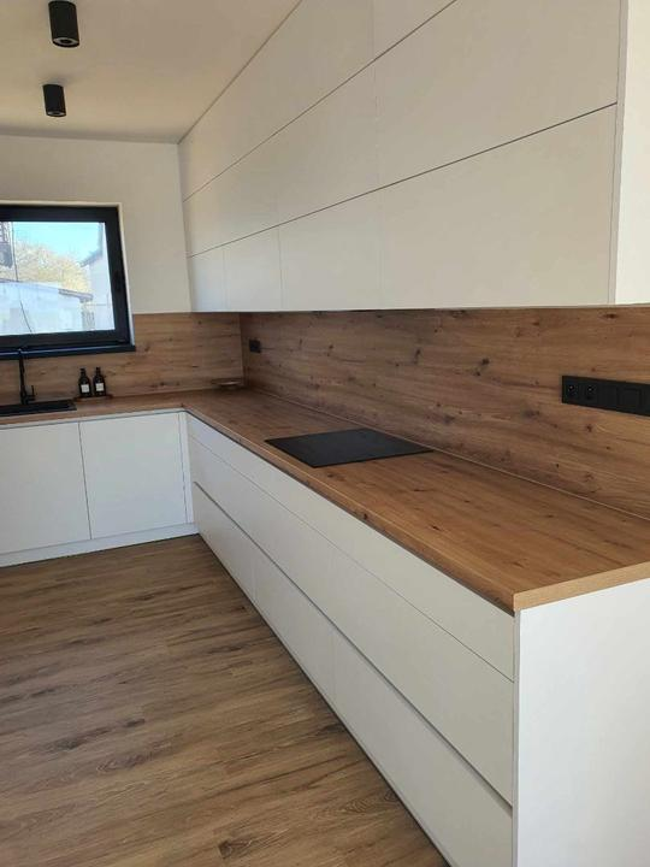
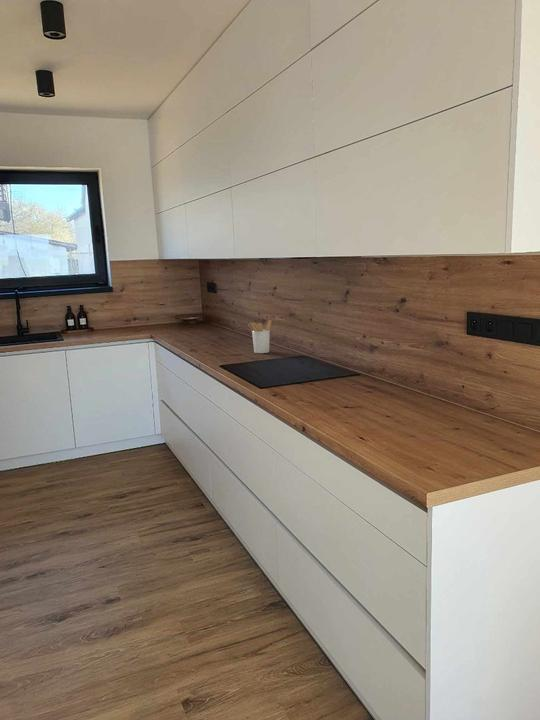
+ utensil holder (259, 336)
